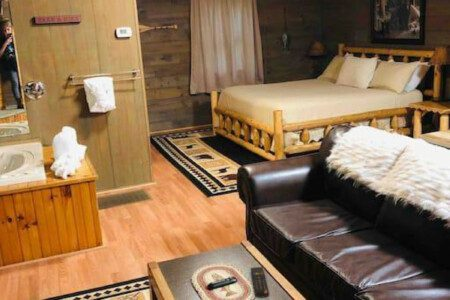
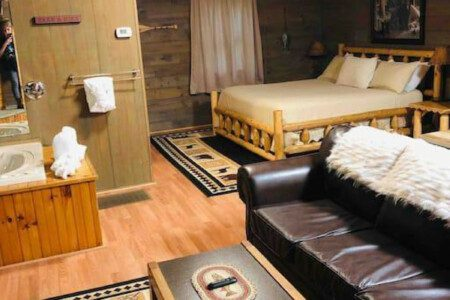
- remote control (259, 281)
